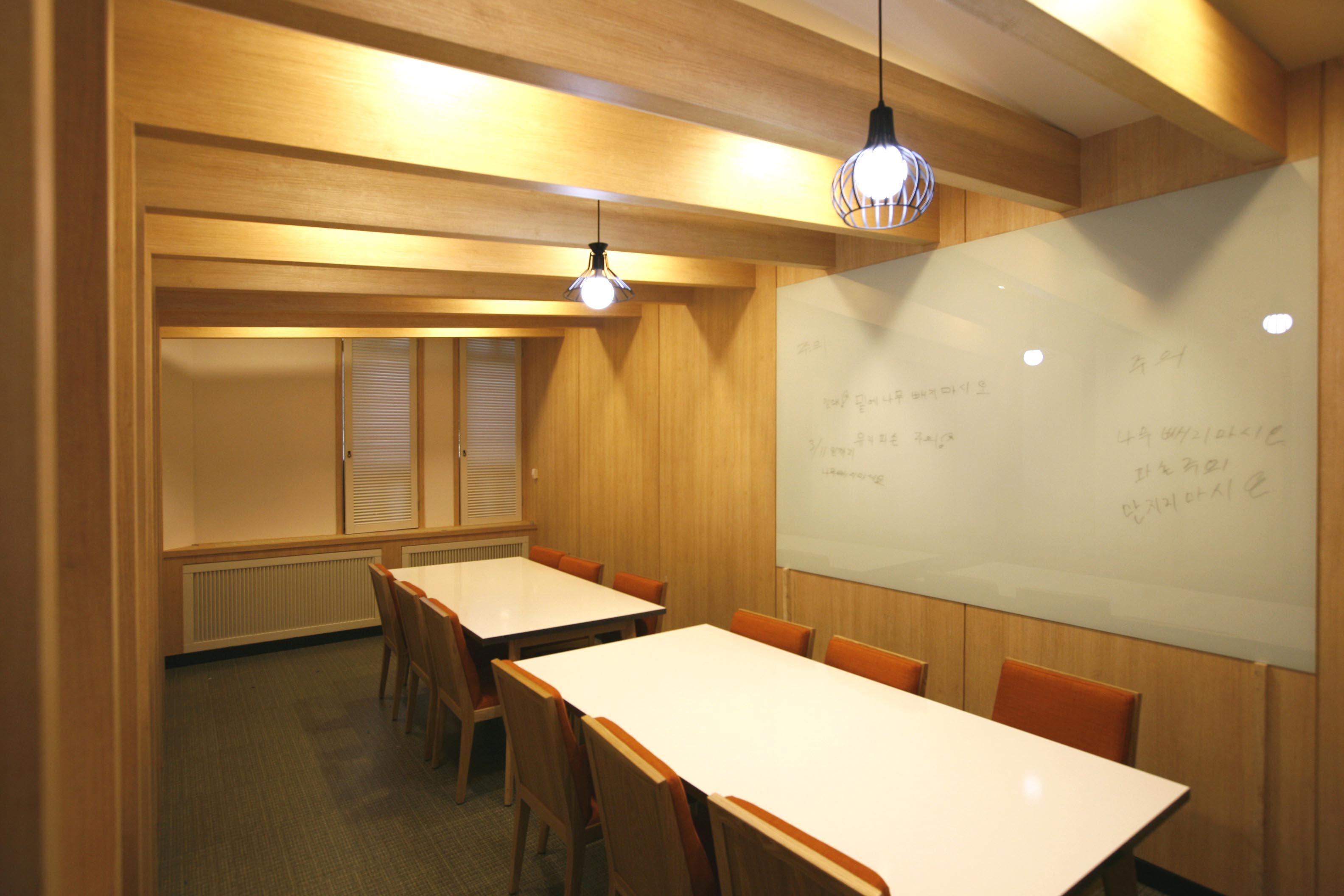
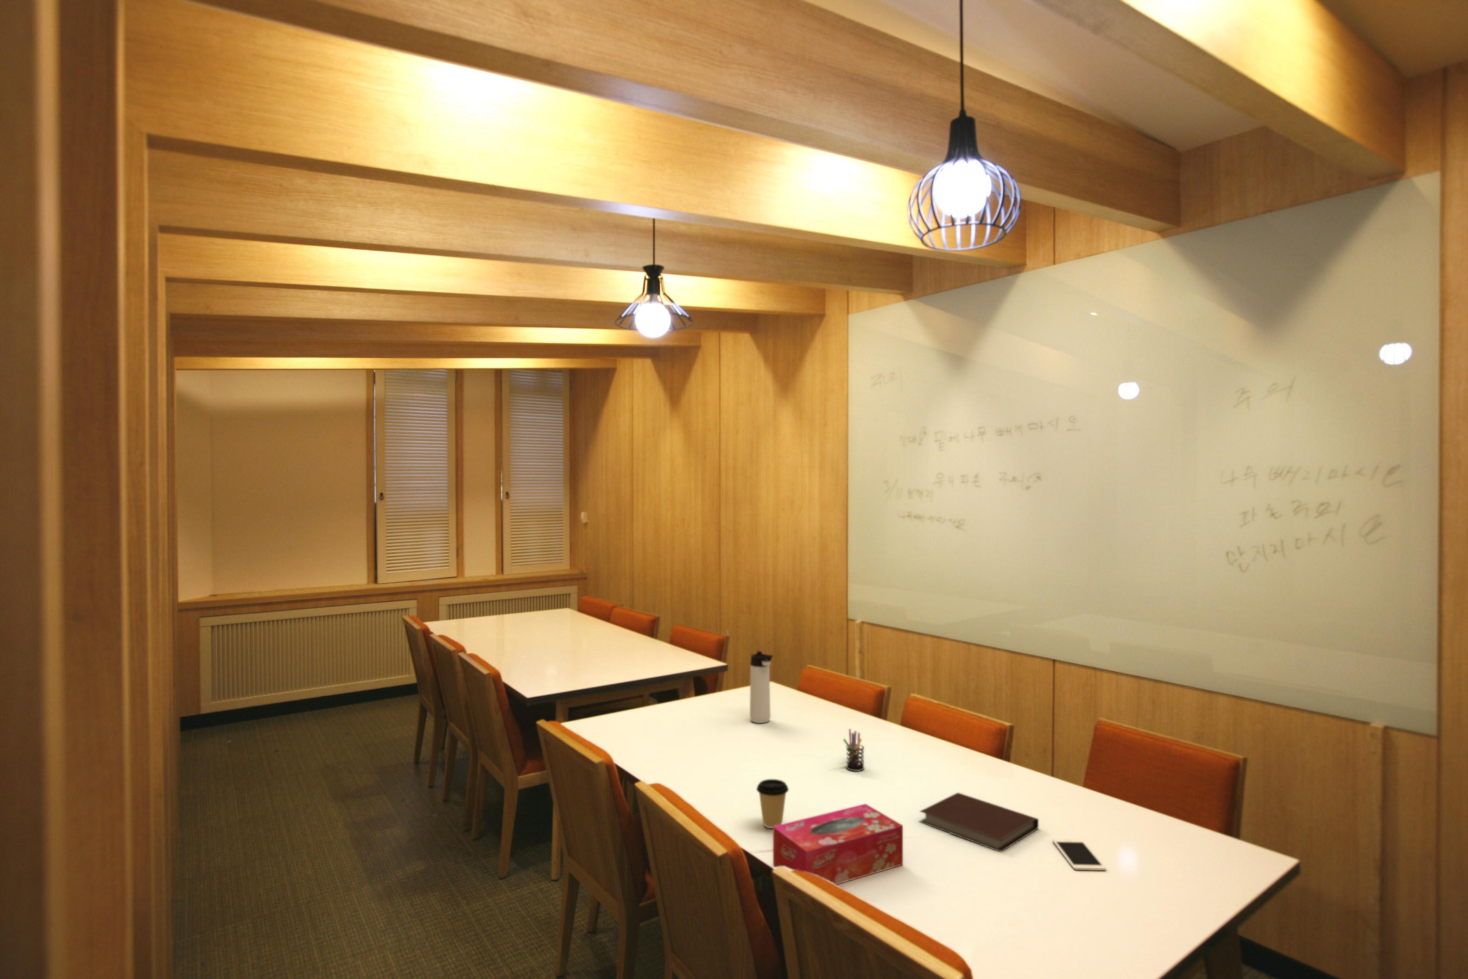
+ cell phone (1078, 853)
+ pen holder (853, 750)
+ notebook (979, 819)
+ coffee cup (772, 803)
+ tissue box (838, 846)
+ thermos bottle (762, 687)
